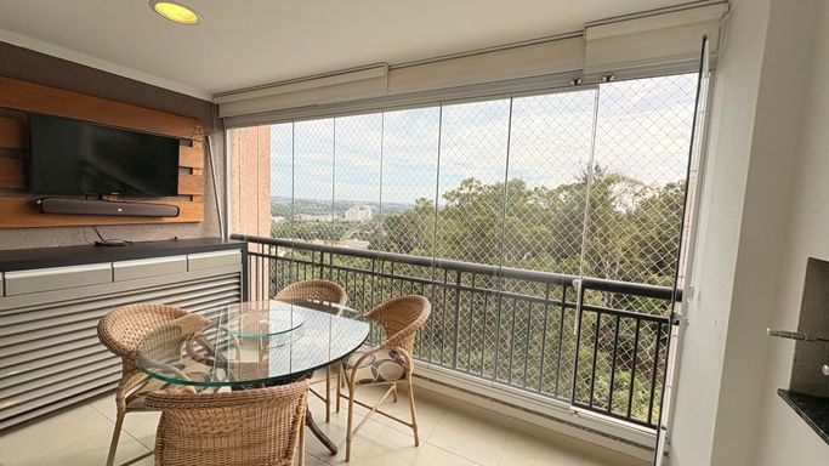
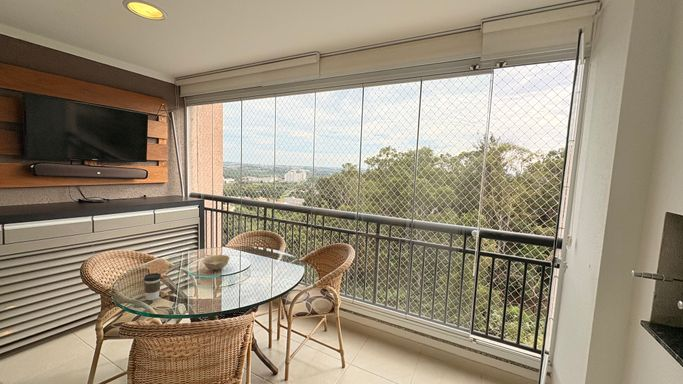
+ coffee cup (152, 286)
+ bowl (216, 264)
